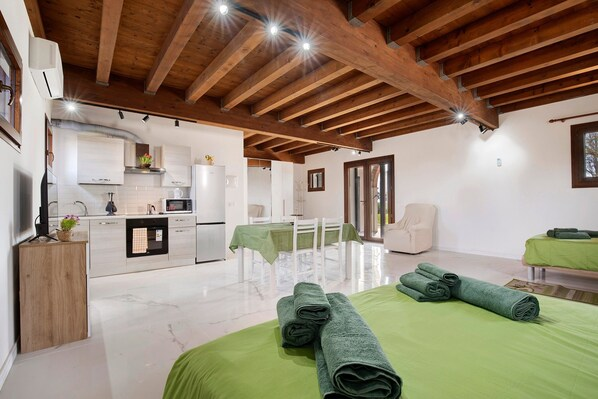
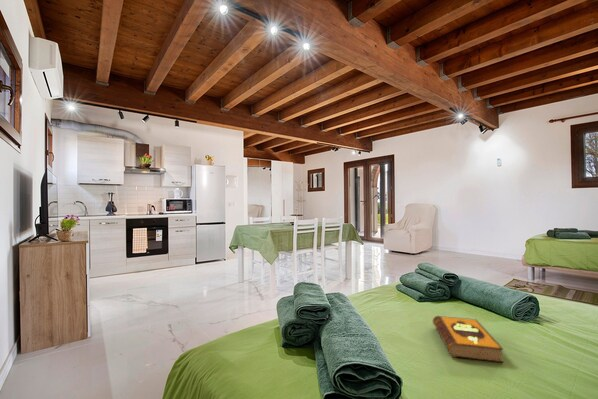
+ hardback book (463, 335)
